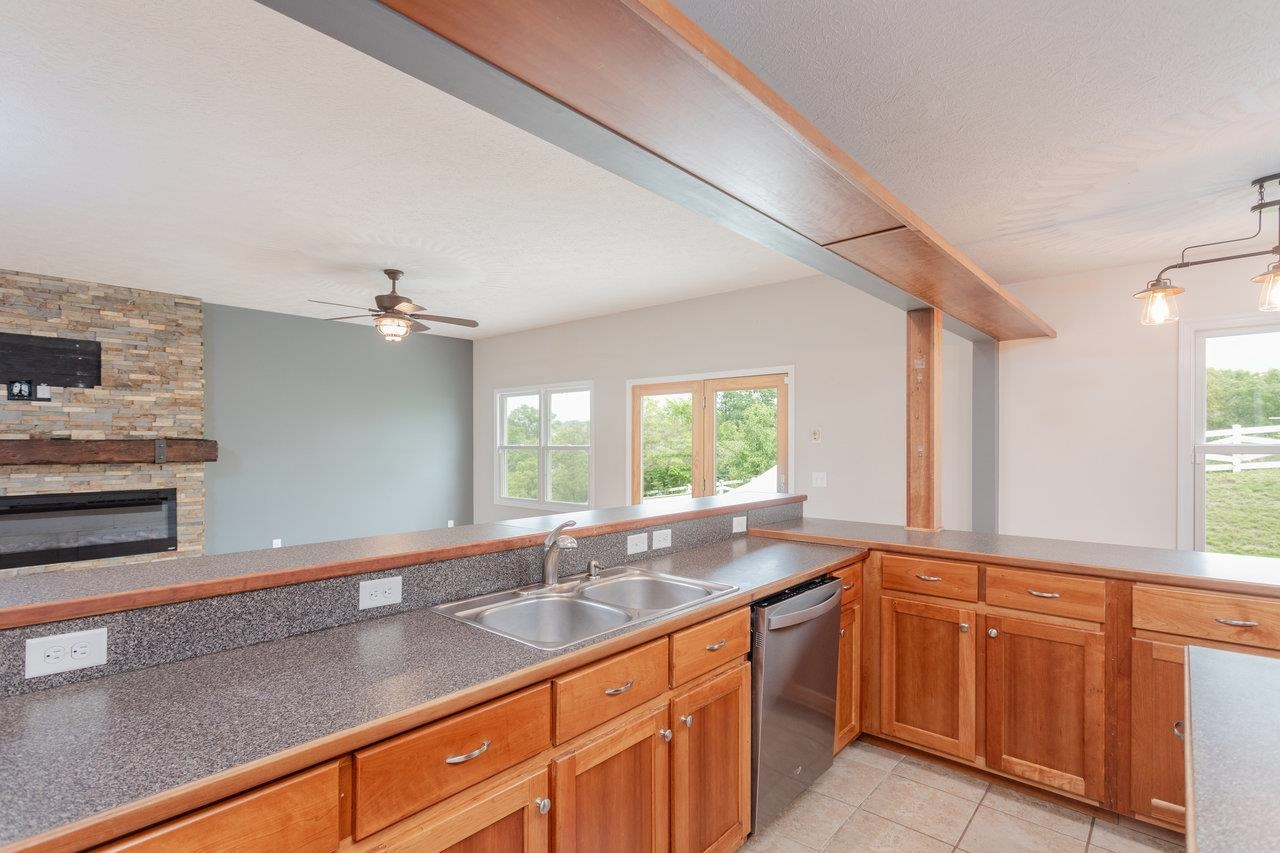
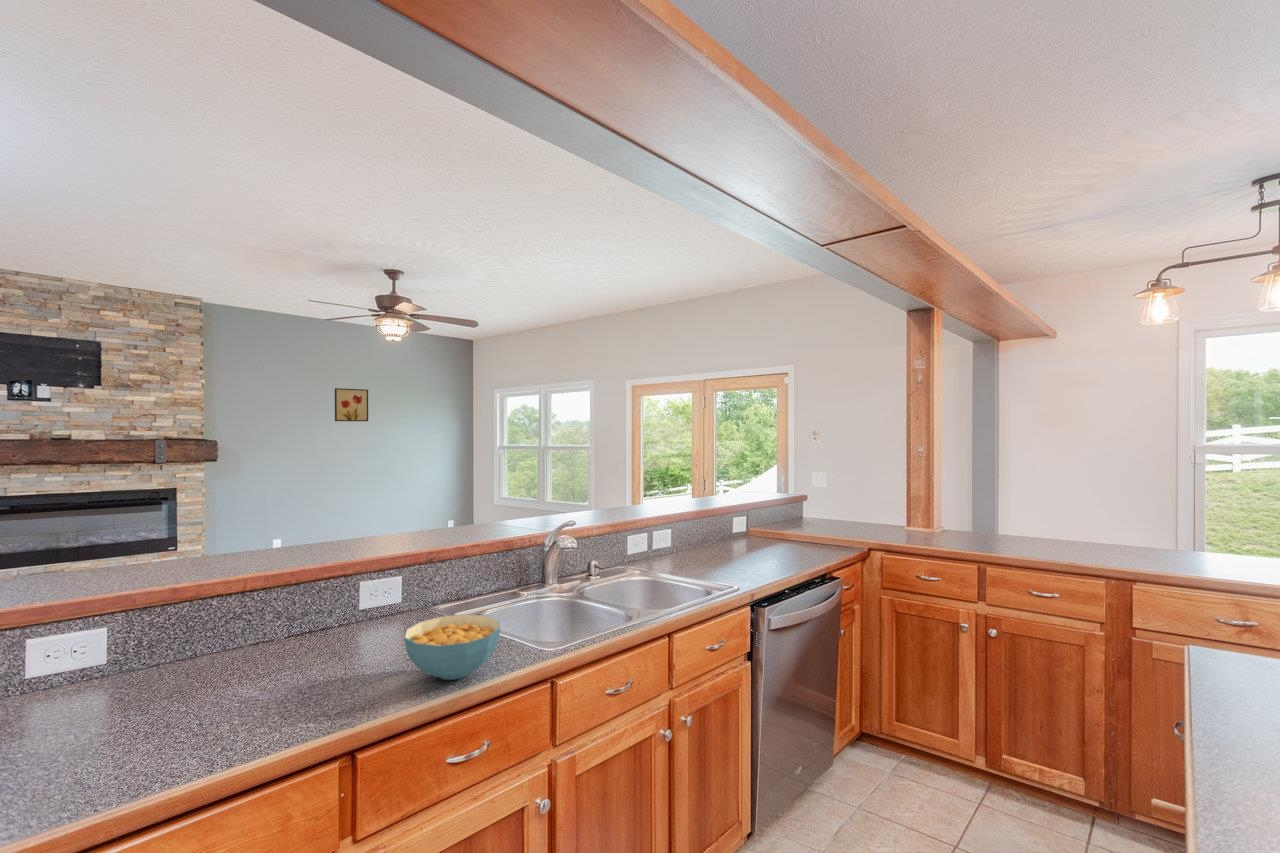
+ cereal bowl (453, 651)
+ wall art (351, 405)
